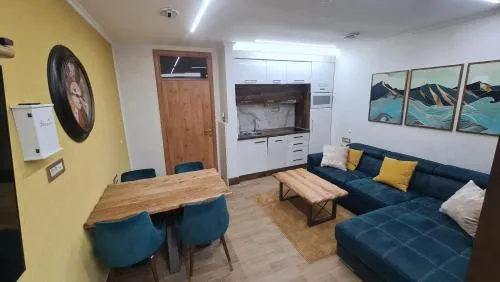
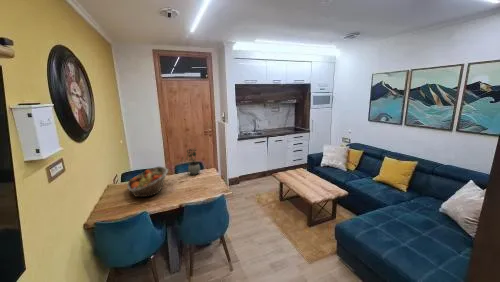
+ fruit basket (148, 181)
+ potted plant (191, 160)
